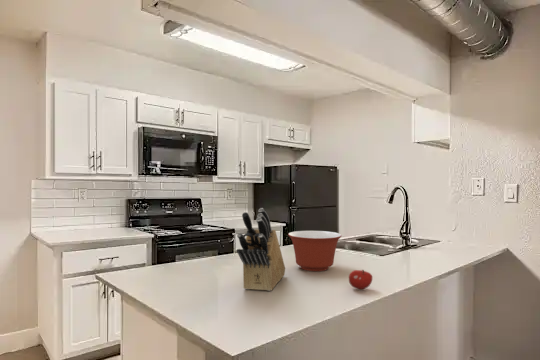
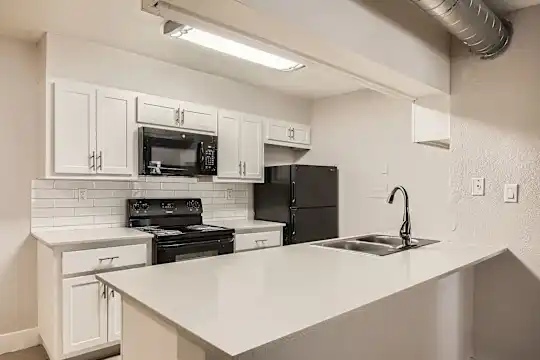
- fruit (360, 278)
- mixing bowl (314, 251)
- knife block (262, 245)
